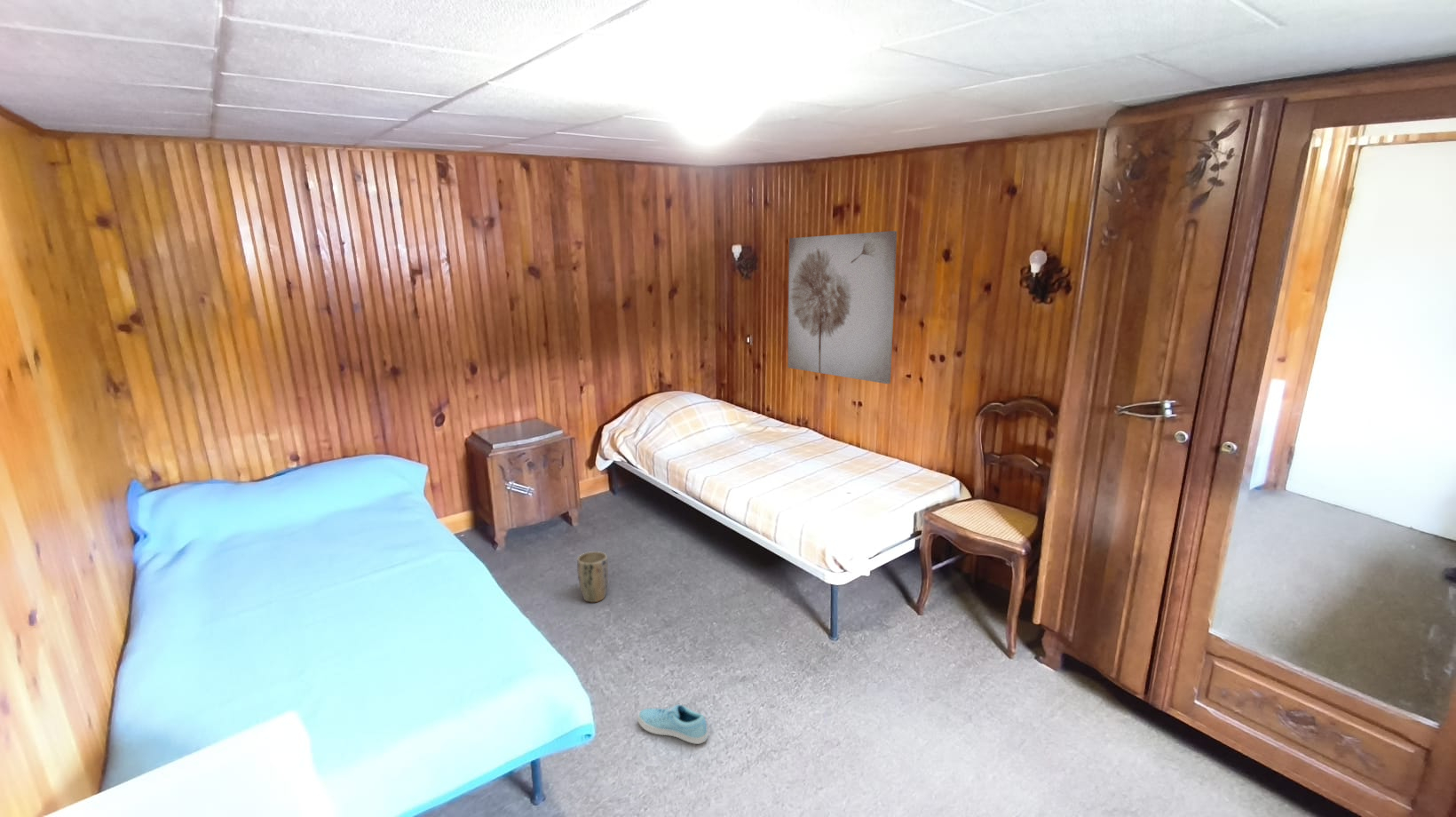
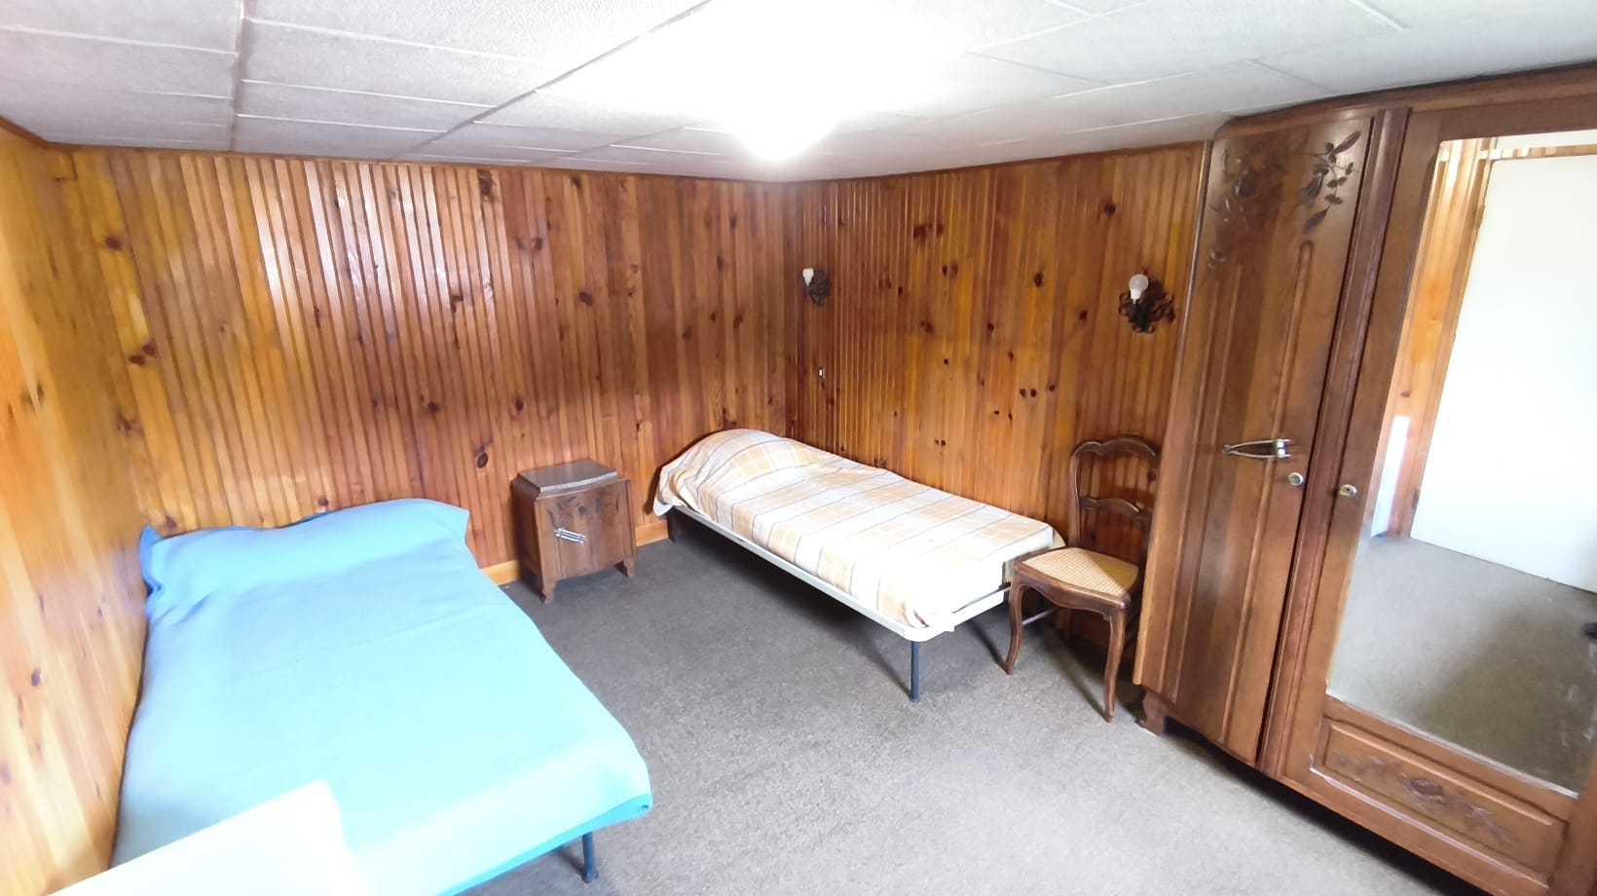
- wall art (836, 306)
- sneaker (672, 716)
- plant pot (593, 577)
